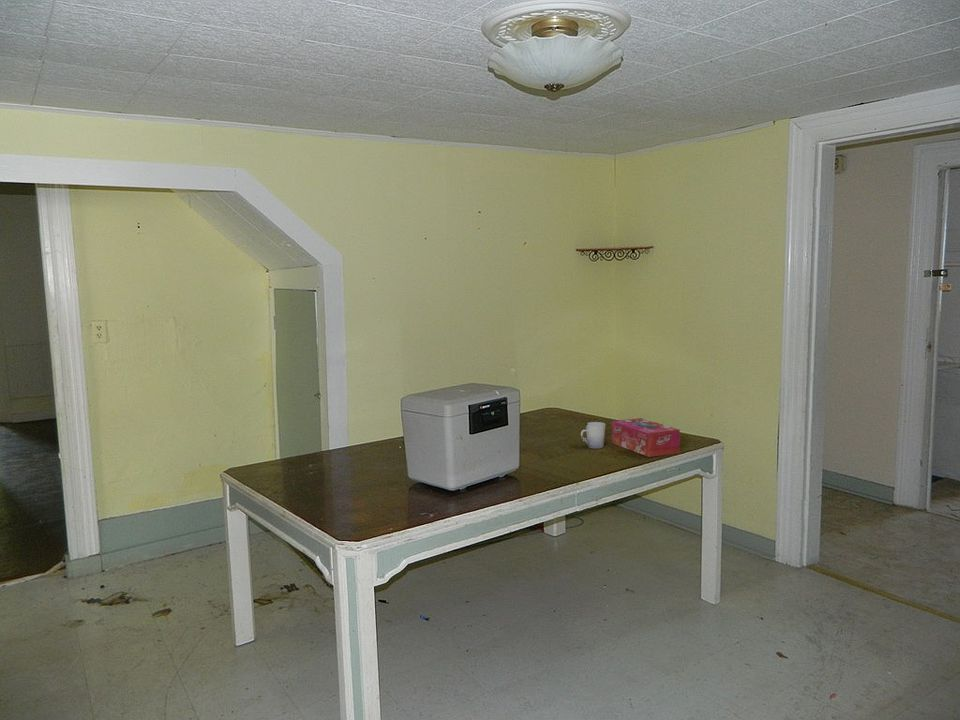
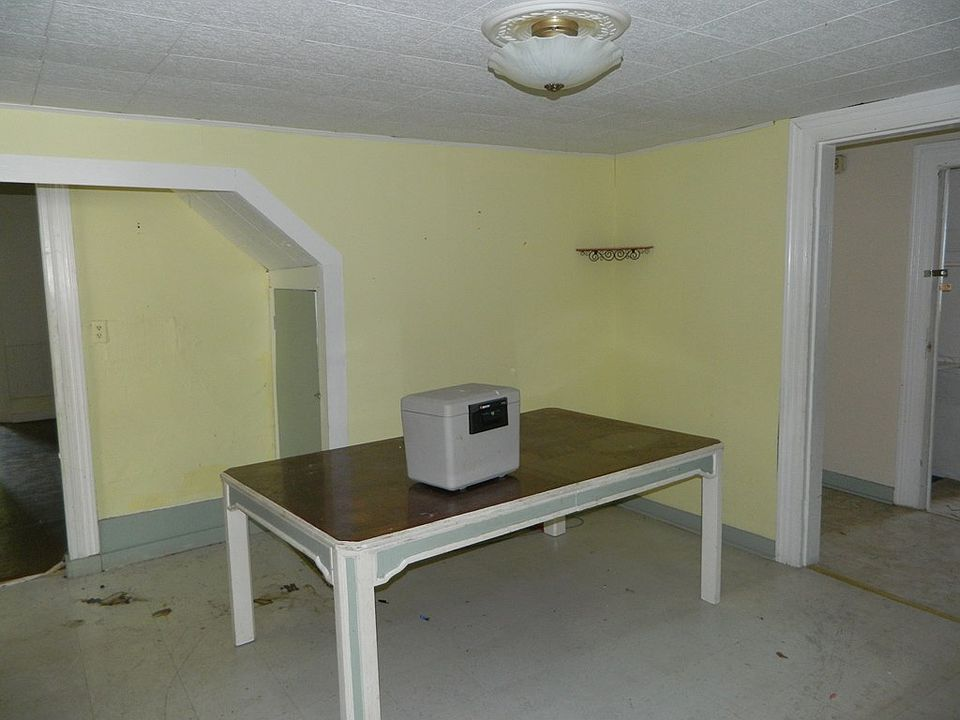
- tissue box (644, 436)
- cup (592, 435)
